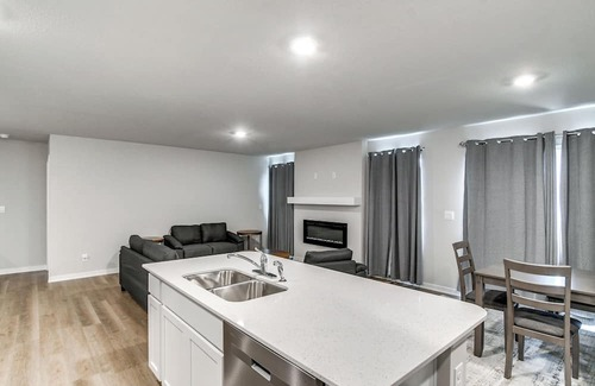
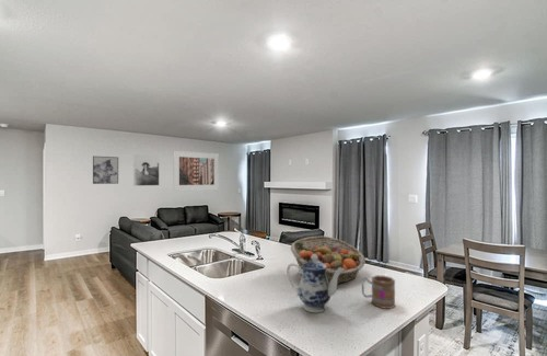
+ mug (377, 290)
+ fruit basket (327, 259)
+ teapot (314, 280)
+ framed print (197, 171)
+ wall art (105, 170)
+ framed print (147, 170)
